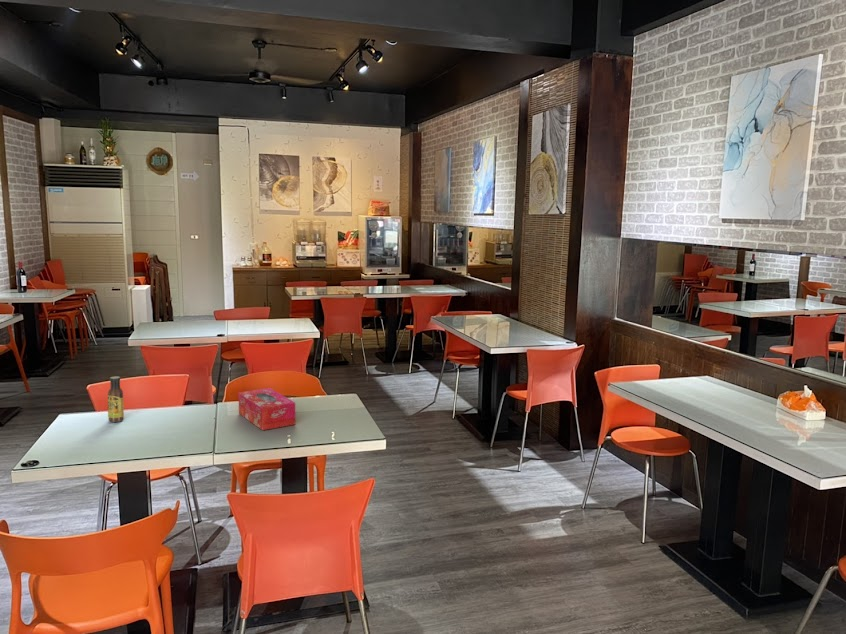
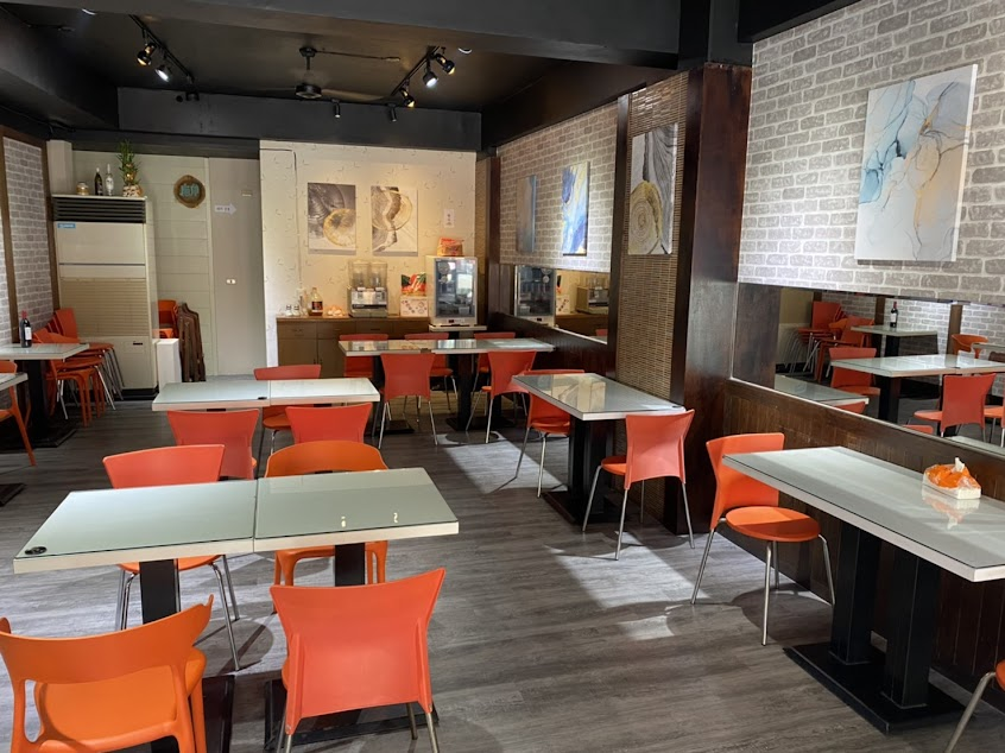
- tissue box (266, 408)
- sauce bottle (115, 399)
